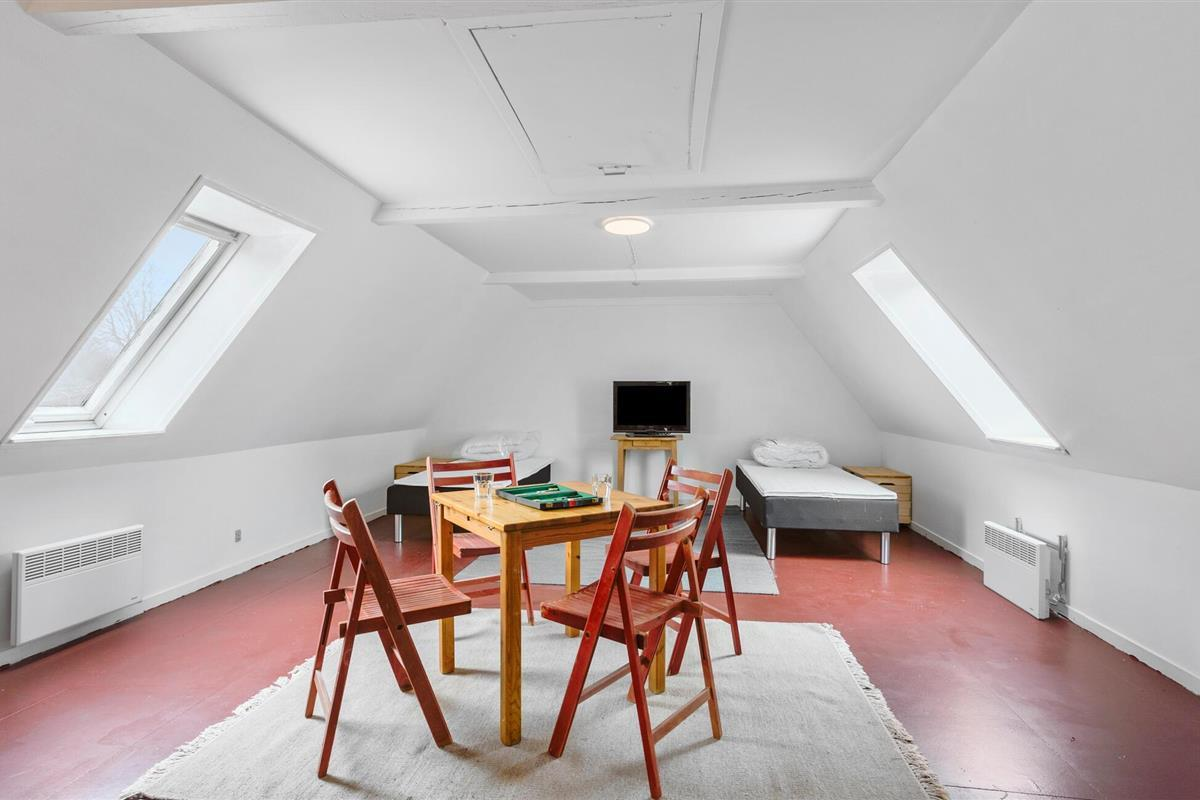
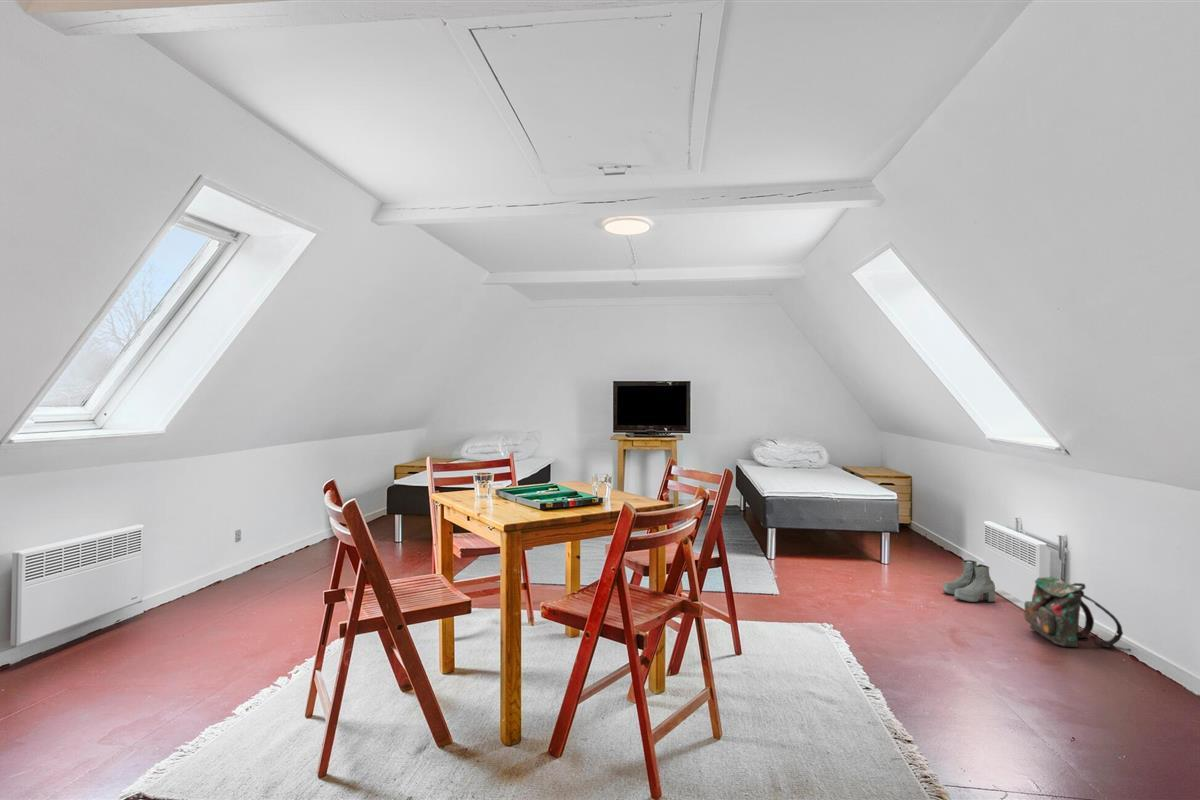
+ backpack (1075, 612)
+ boots (968, 579)
